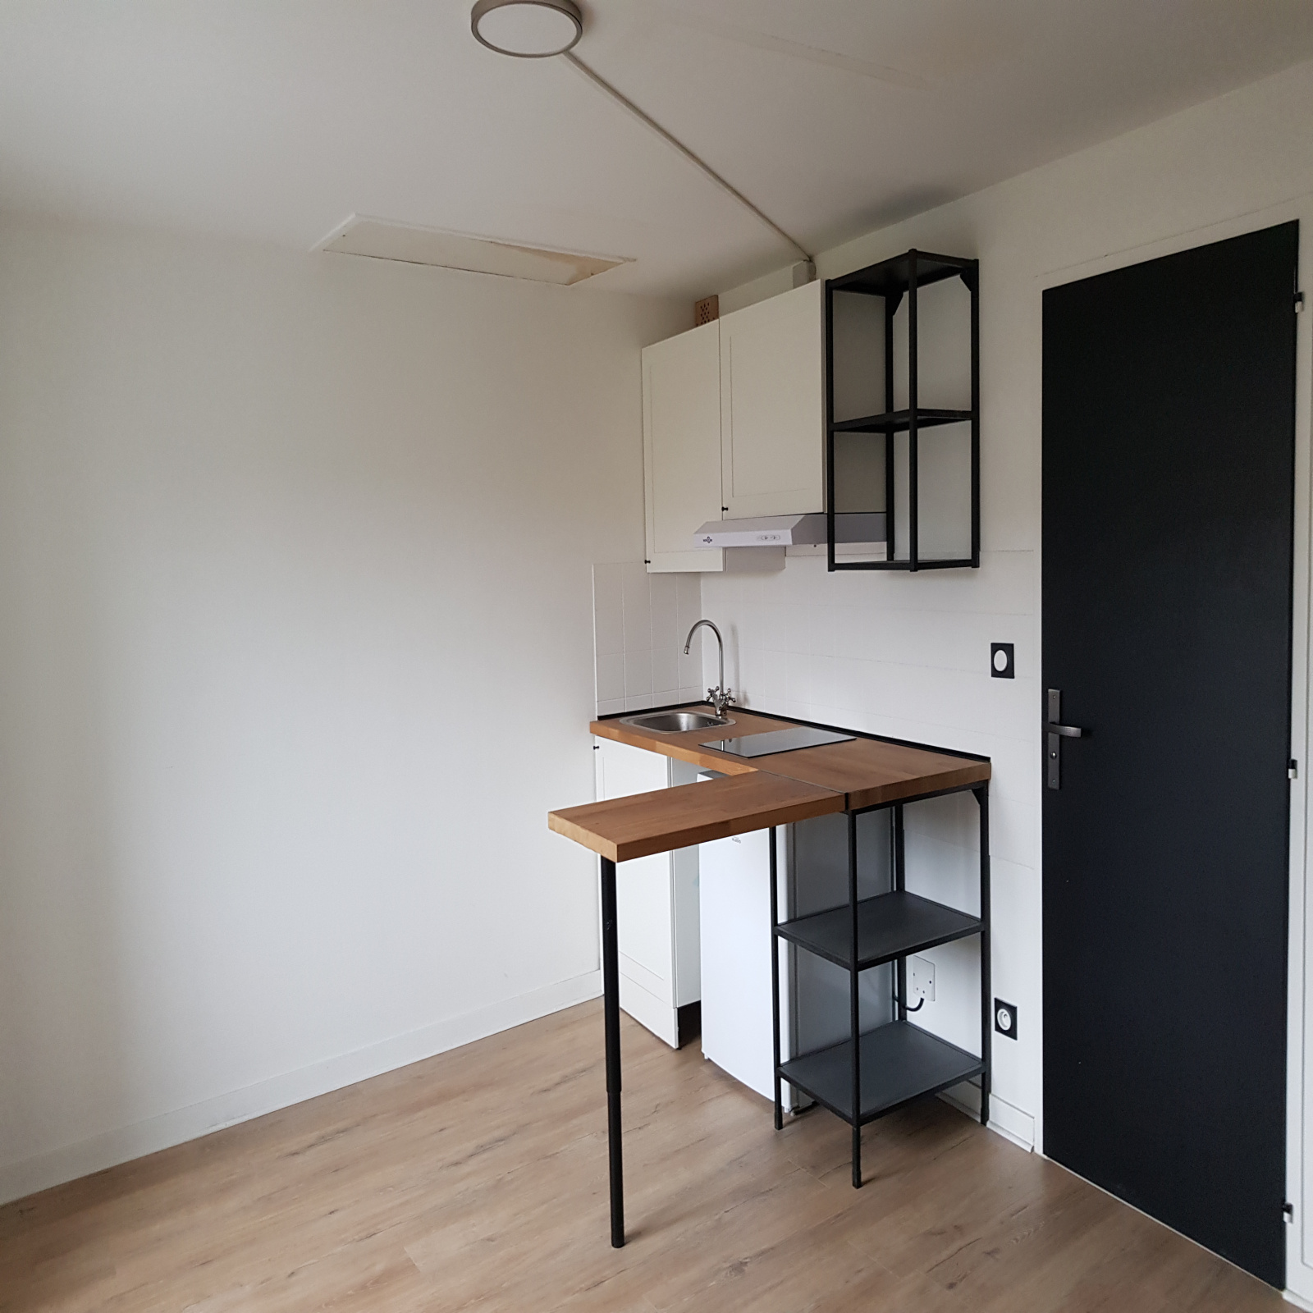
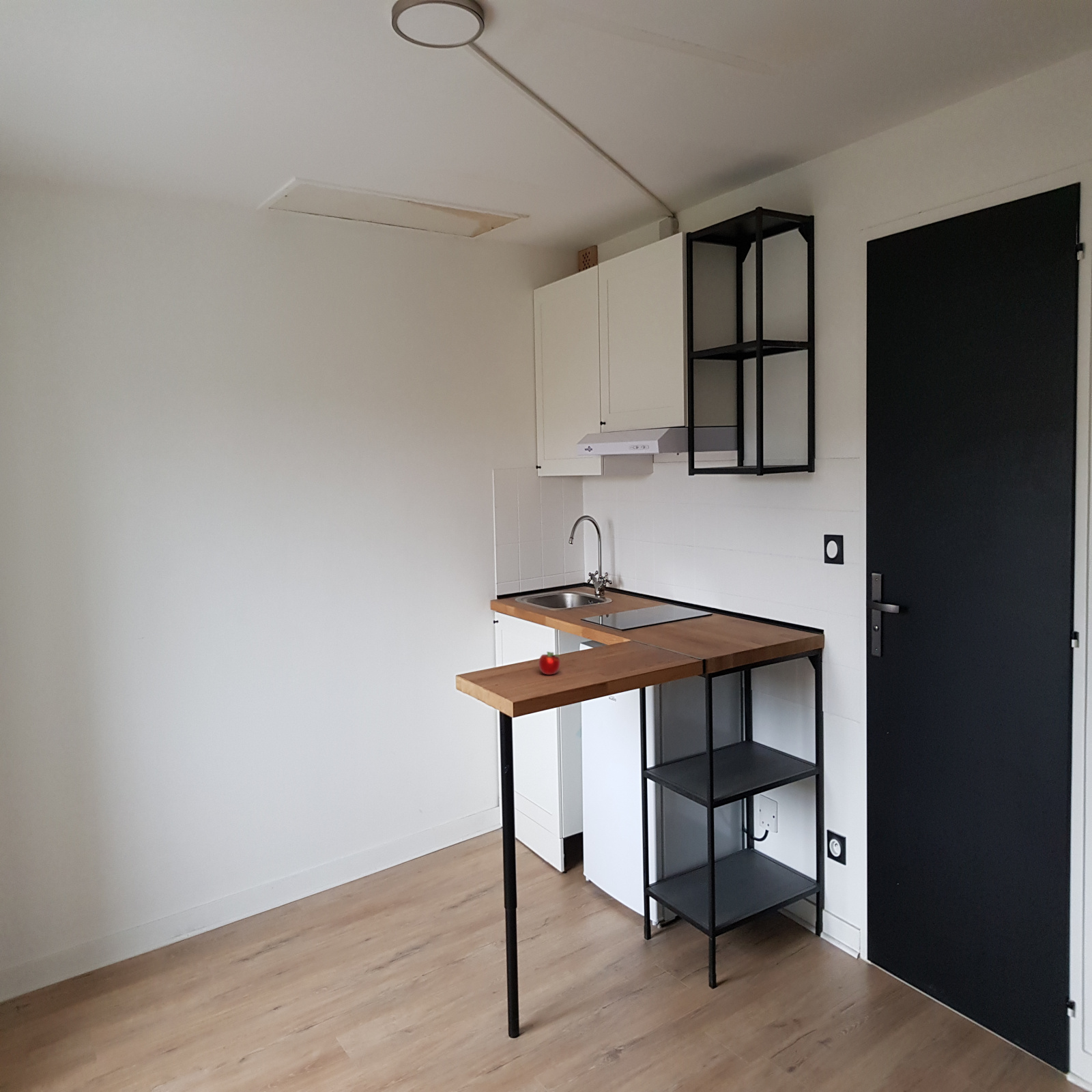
+ apple (550, 662)
